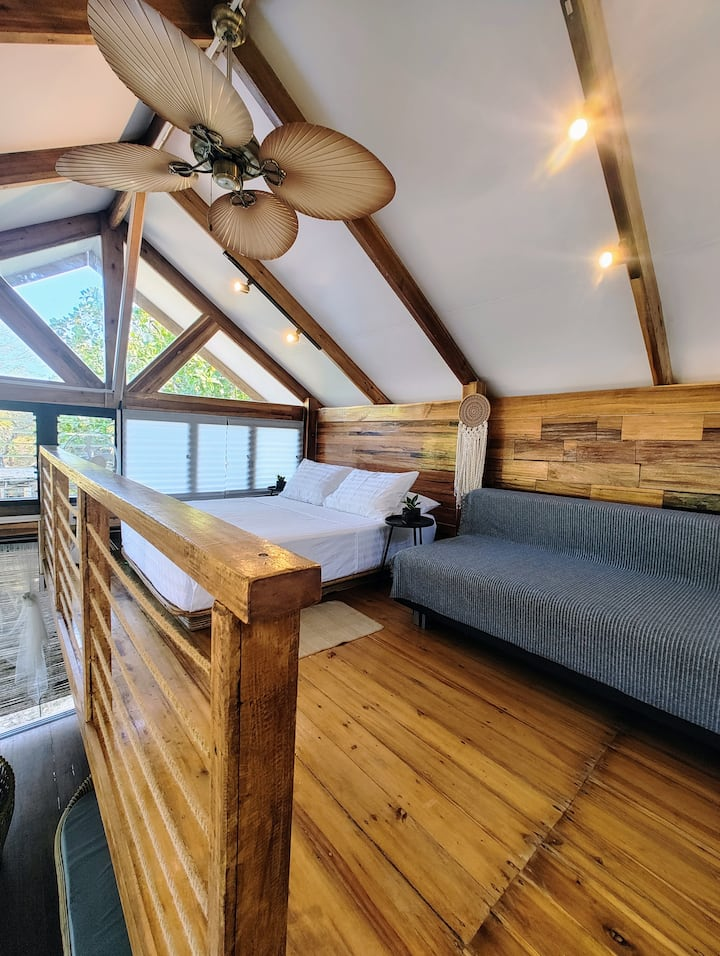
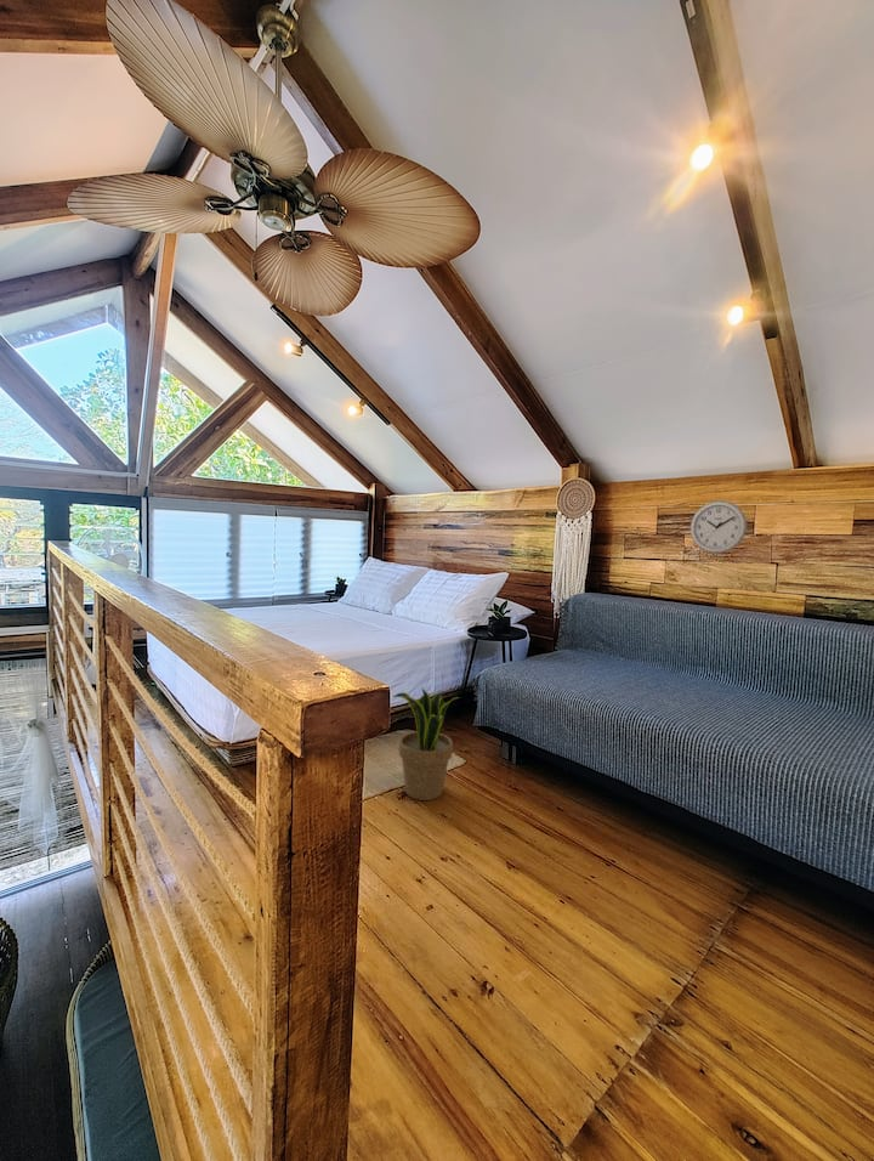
+ wall clock (716, 527)
+ potted plant (425, 741)
